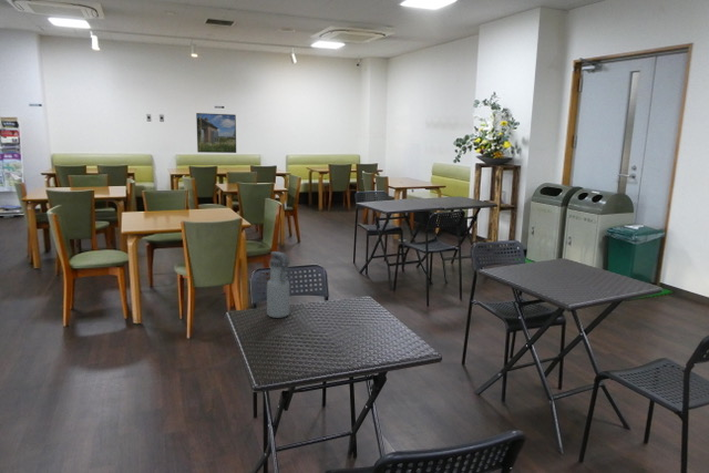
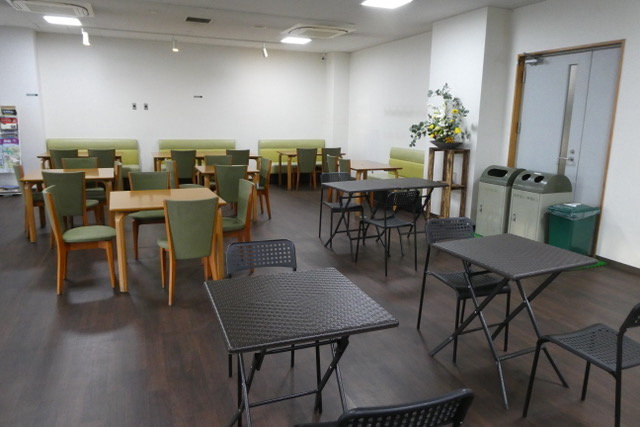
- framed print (216, 133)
- water bottle (278, 284)
